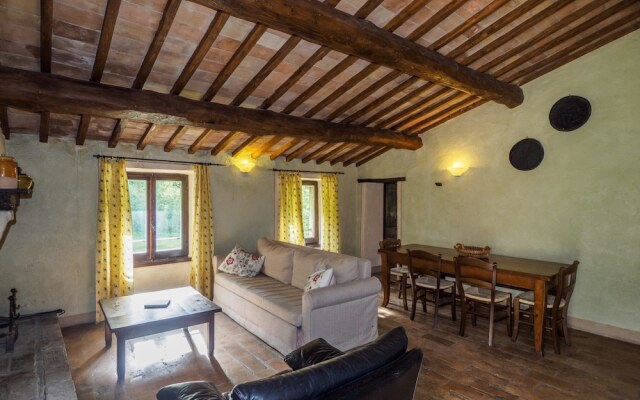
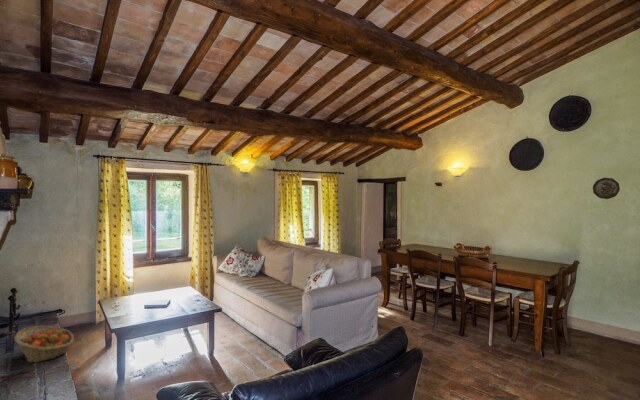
+ fruit basket (45, 341)
+ decorative plate (606, 188)
